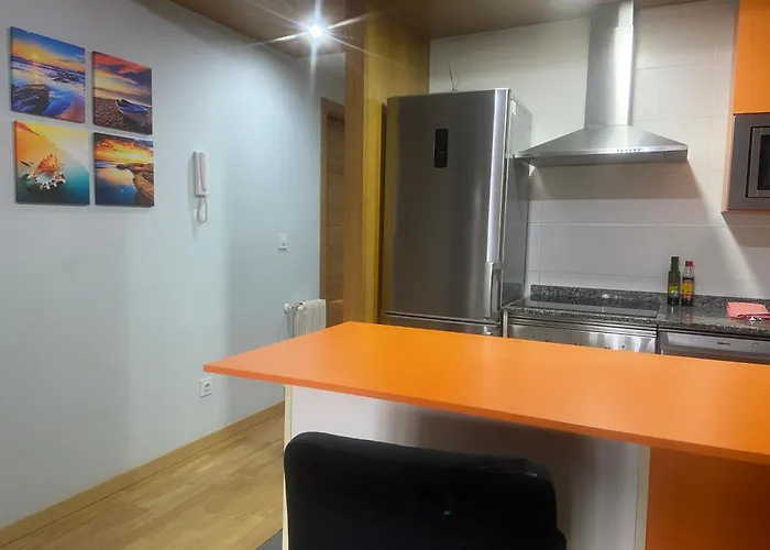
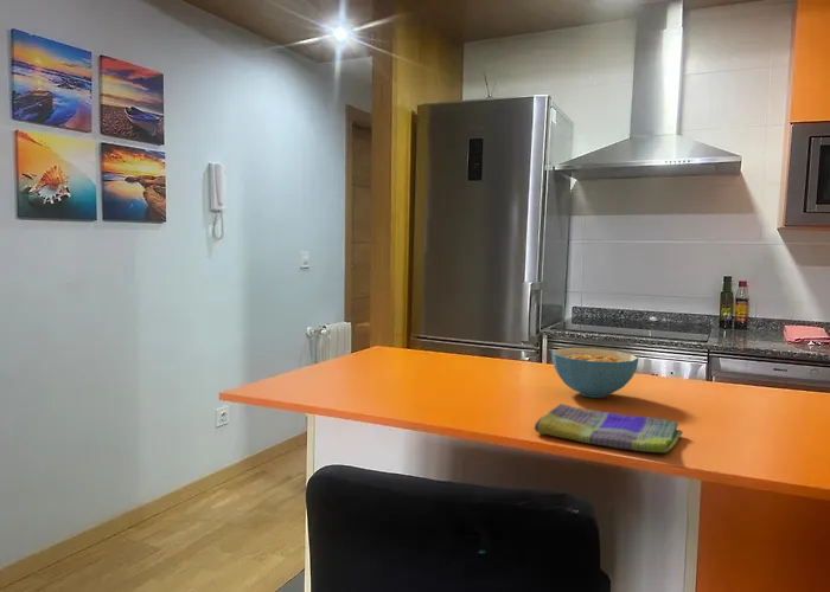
+ cereal bowl (593, 374)
+ dish towel (606, 426)
